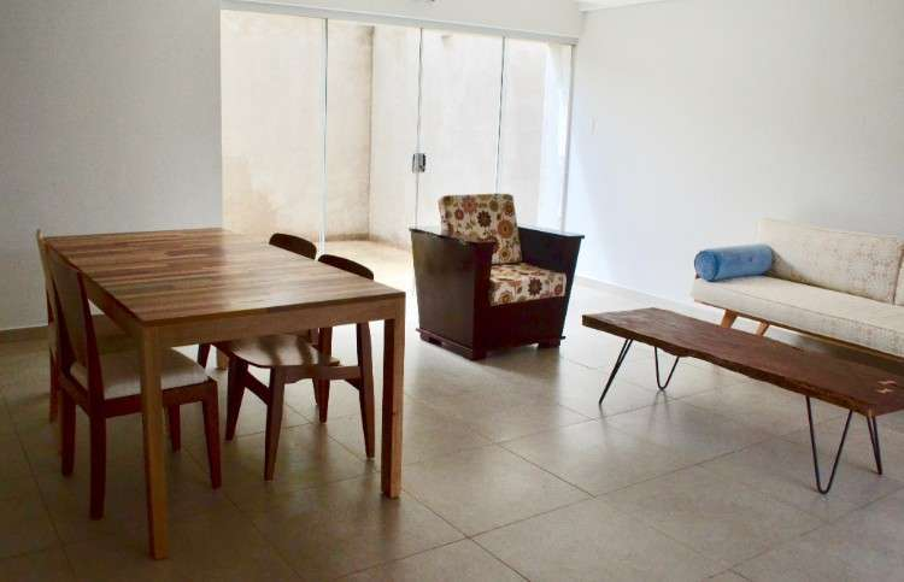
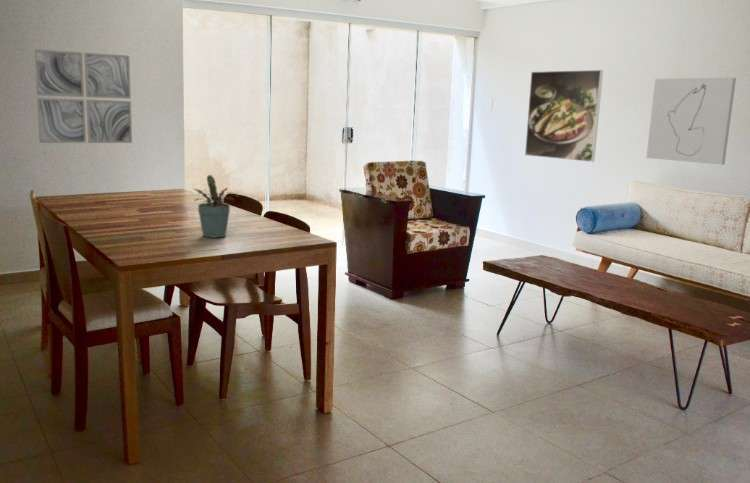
+ wall art (86, 96)
+ potted plant (216, 205)
+ wall art (688, 120)
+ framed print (561, 115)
